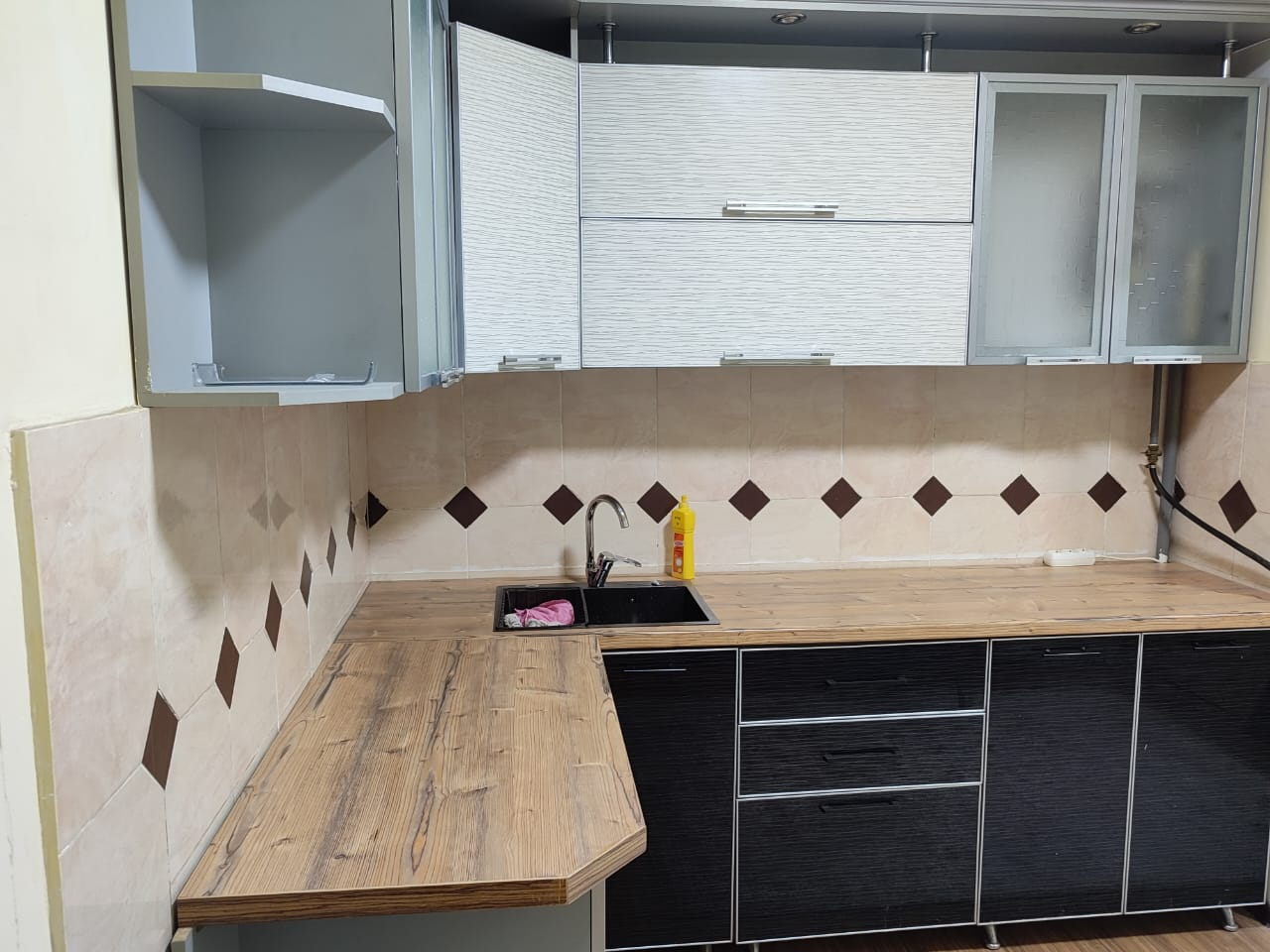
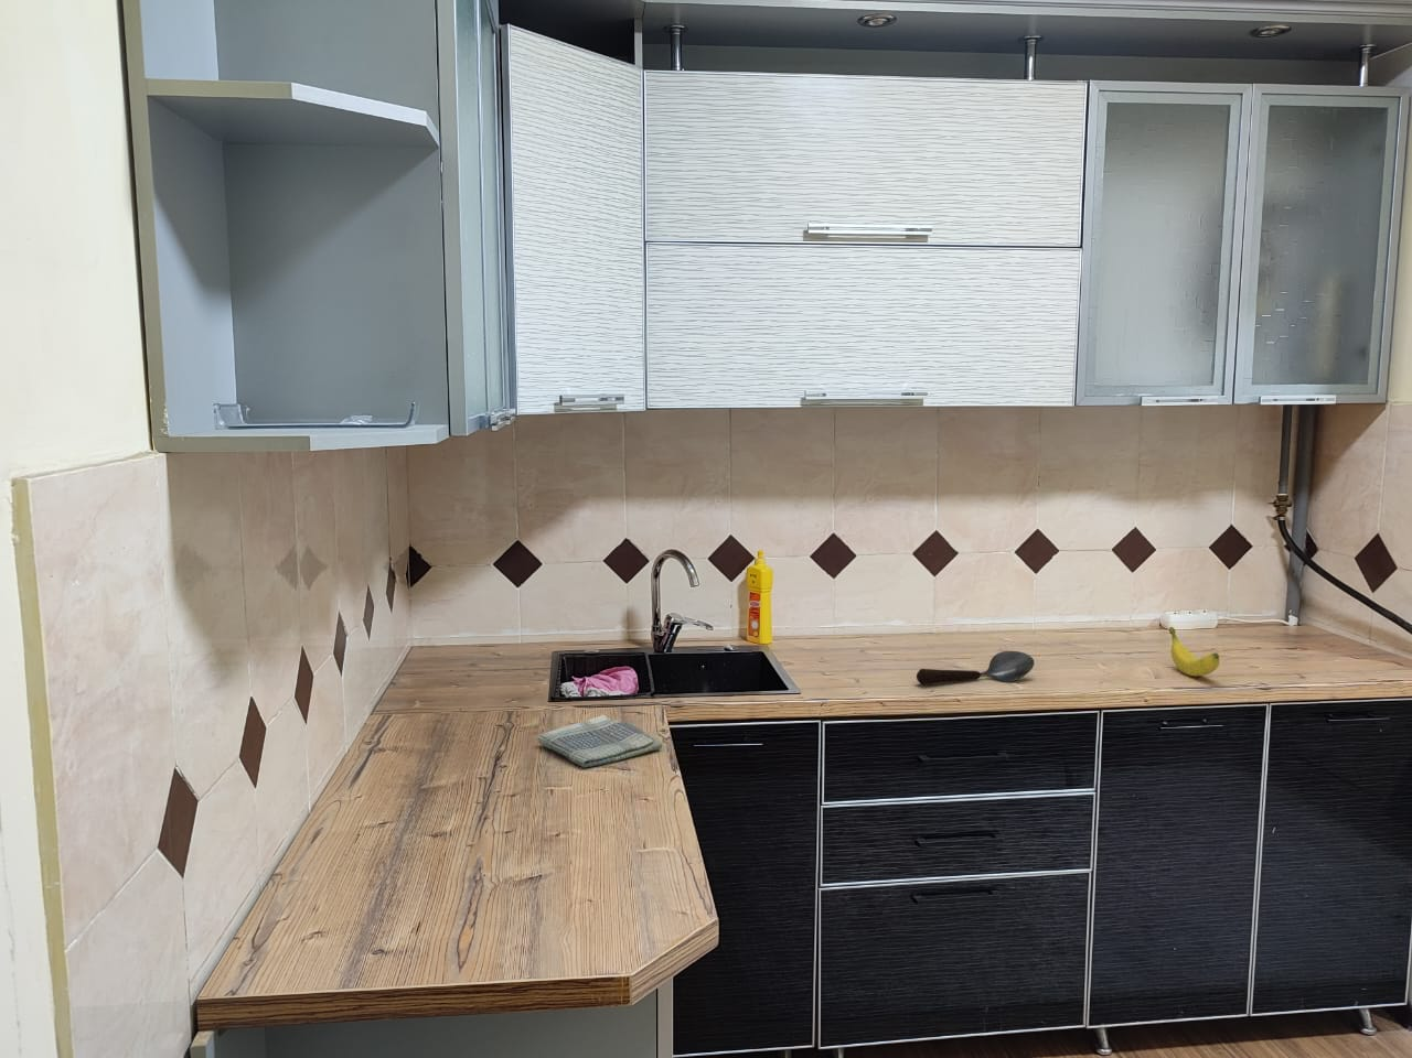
+ spoon (975, 671)
+ dish towel (600, 738)
+ banana (1193, 656)
